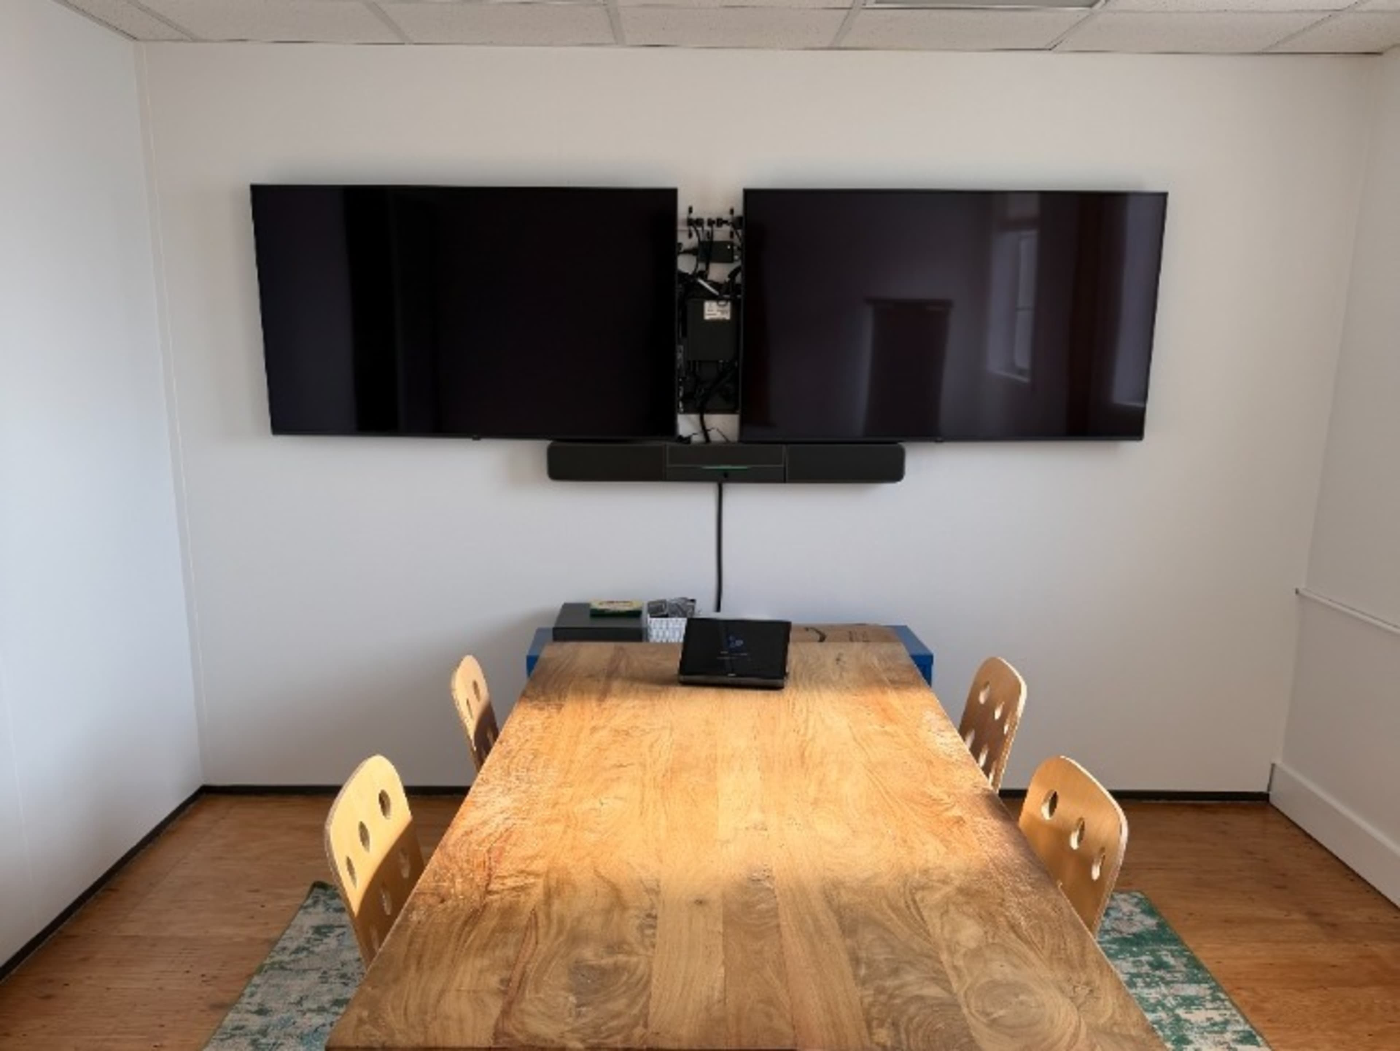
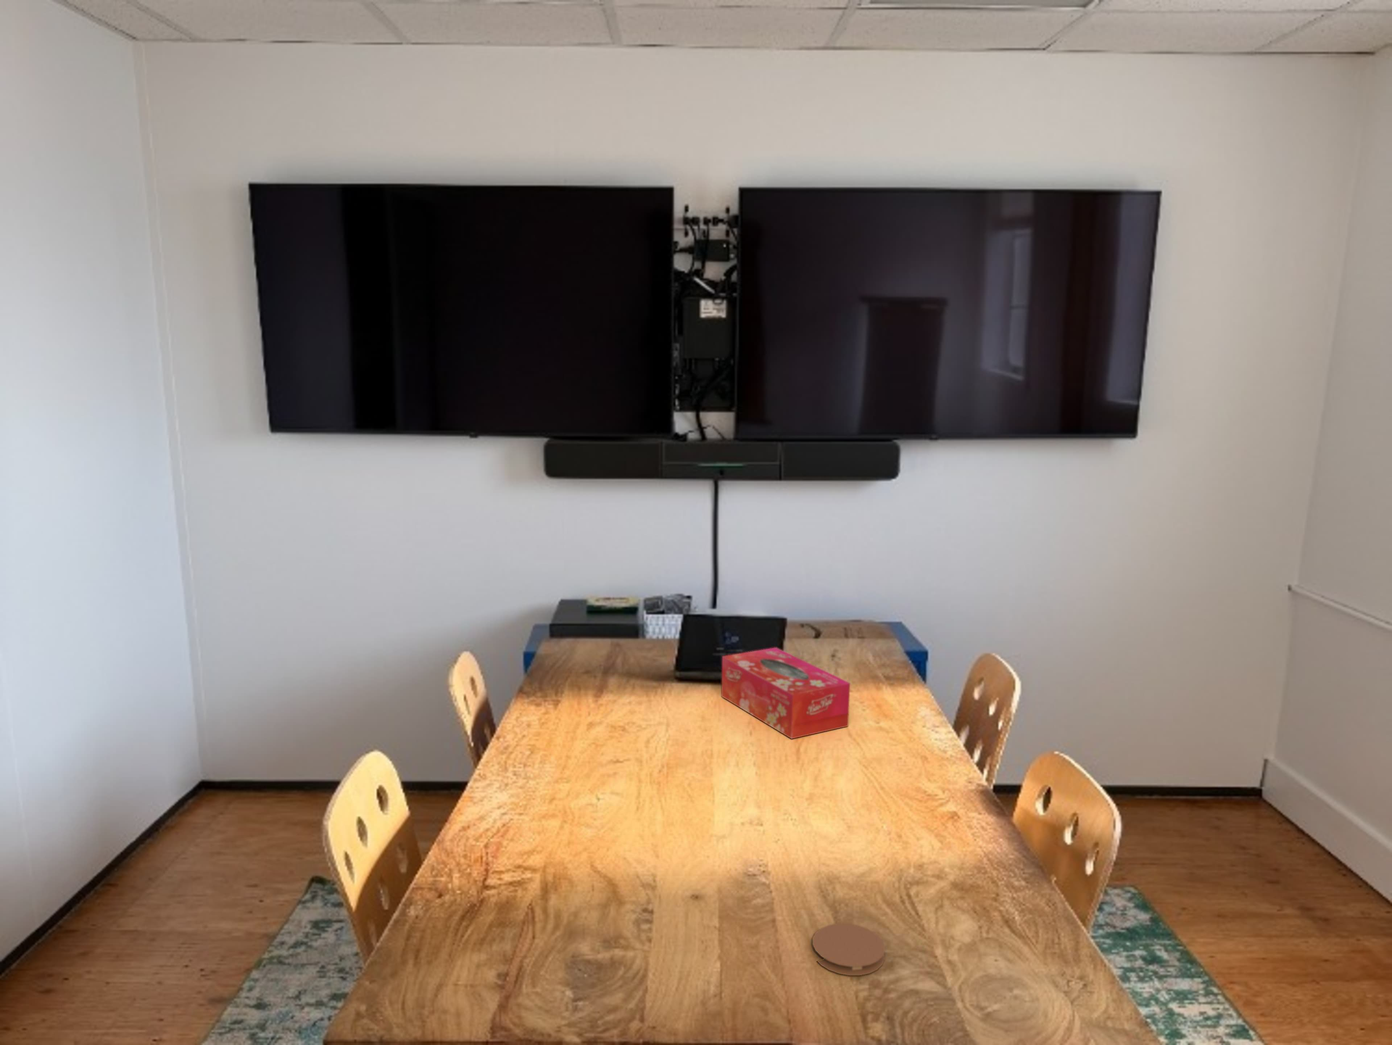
+ tissue box (783, 689)
+ coaster (849, 948)
